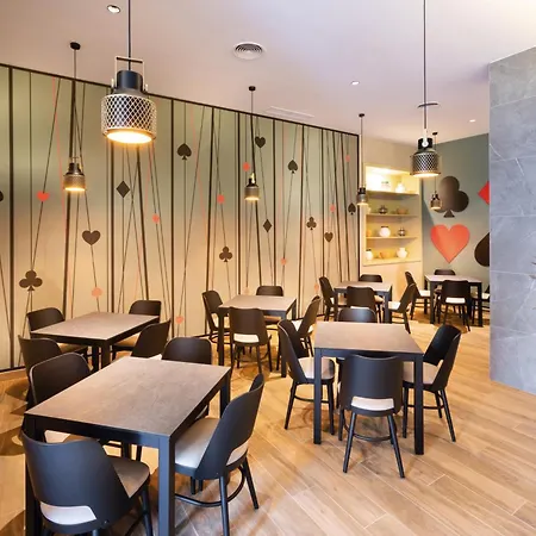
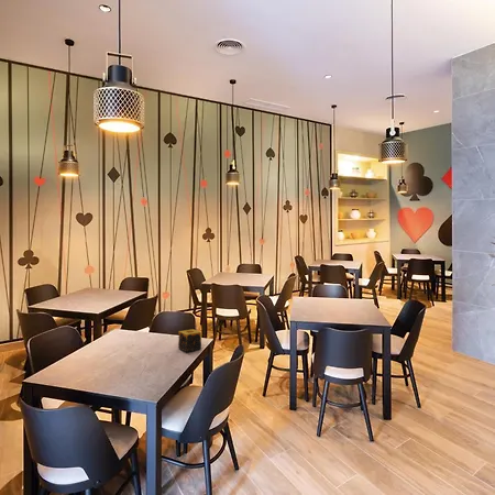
+ candle (189, 340)
